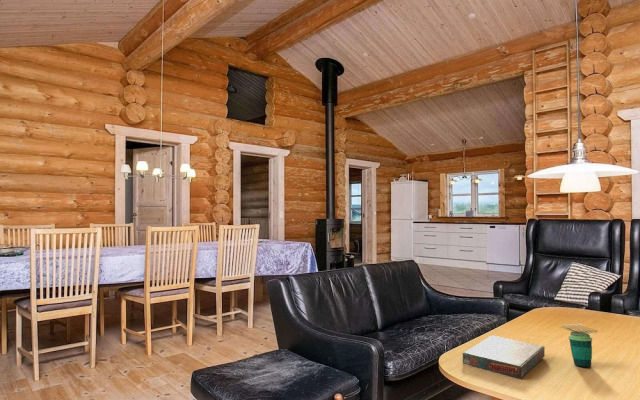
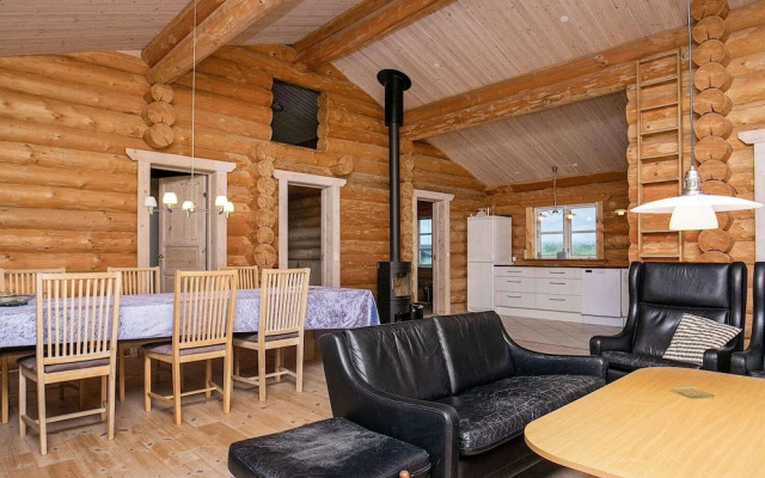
- cup (580, 348)
- board game (504, 354)
